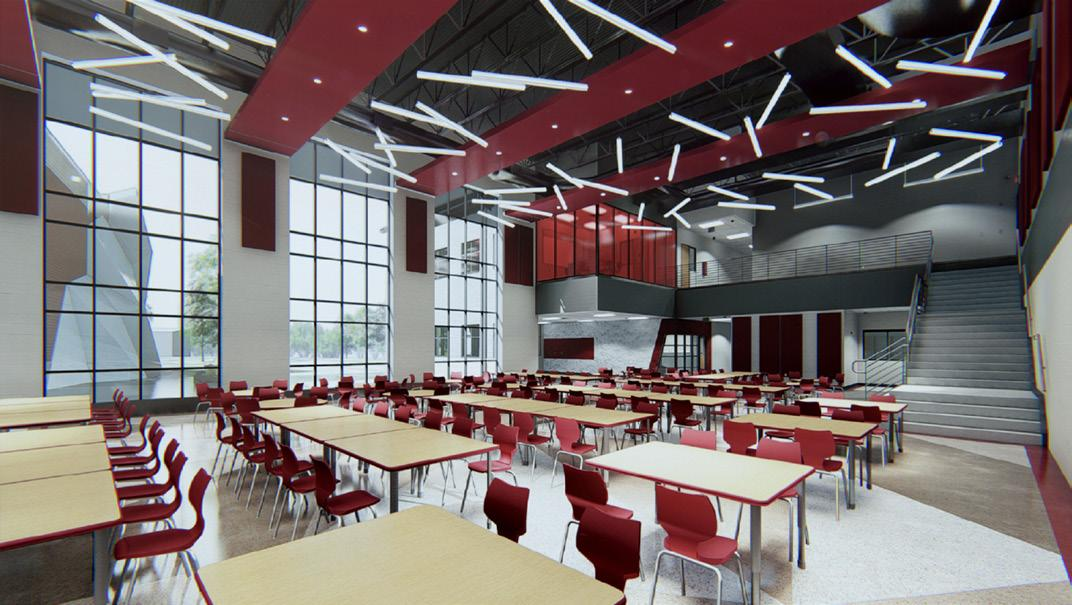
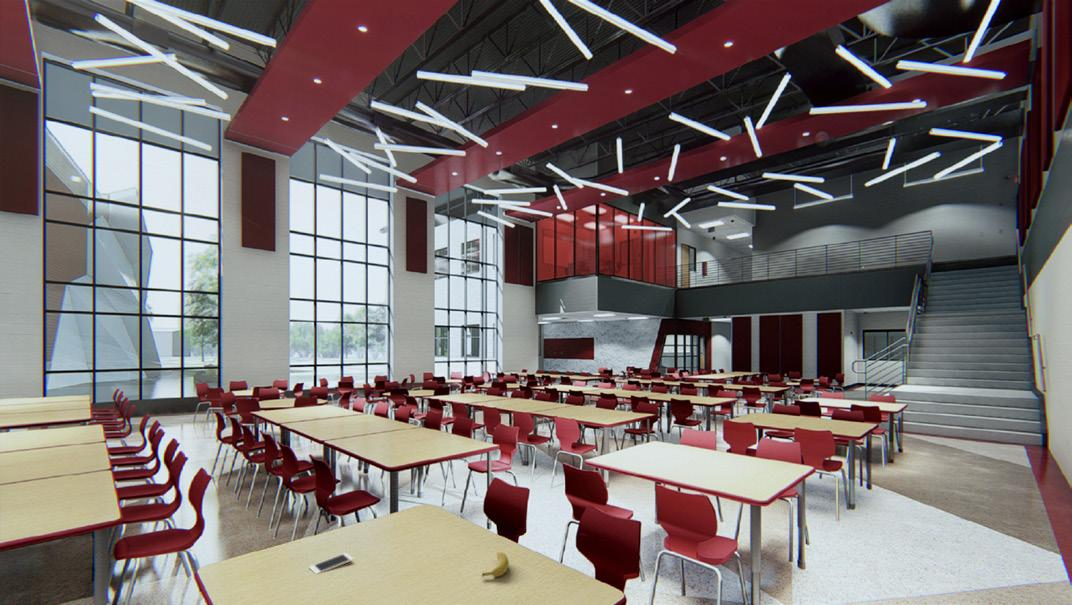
+ cell phone (331, 563)
+ banana (498, 565)
